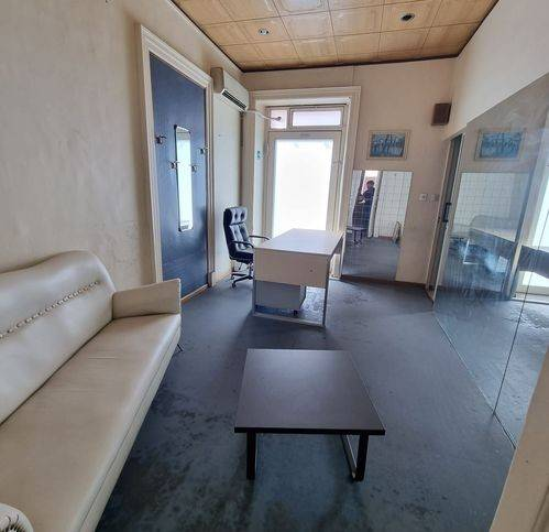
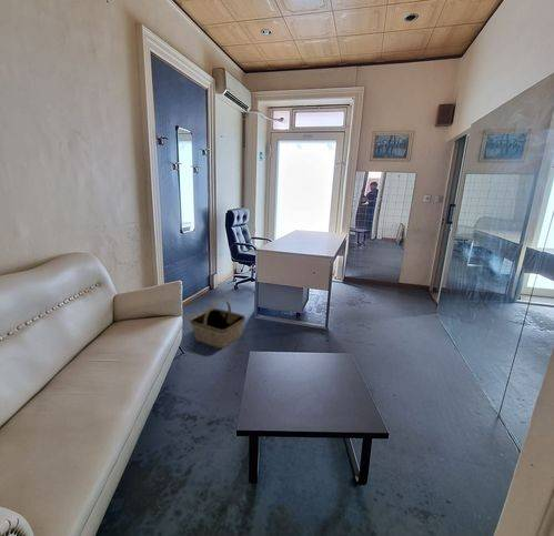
+ basket (218, 320)
